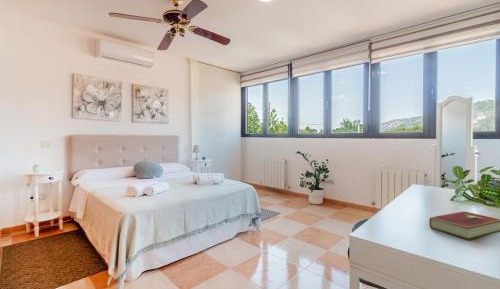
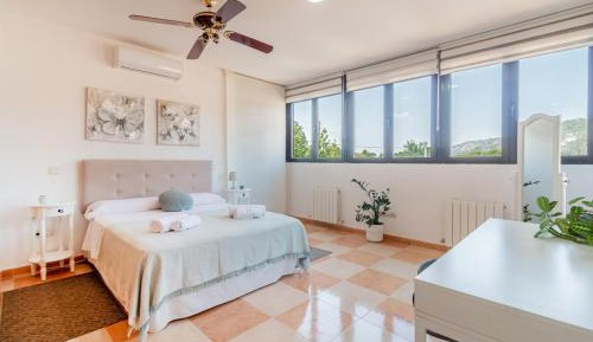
- hardcover book (465, 223)
